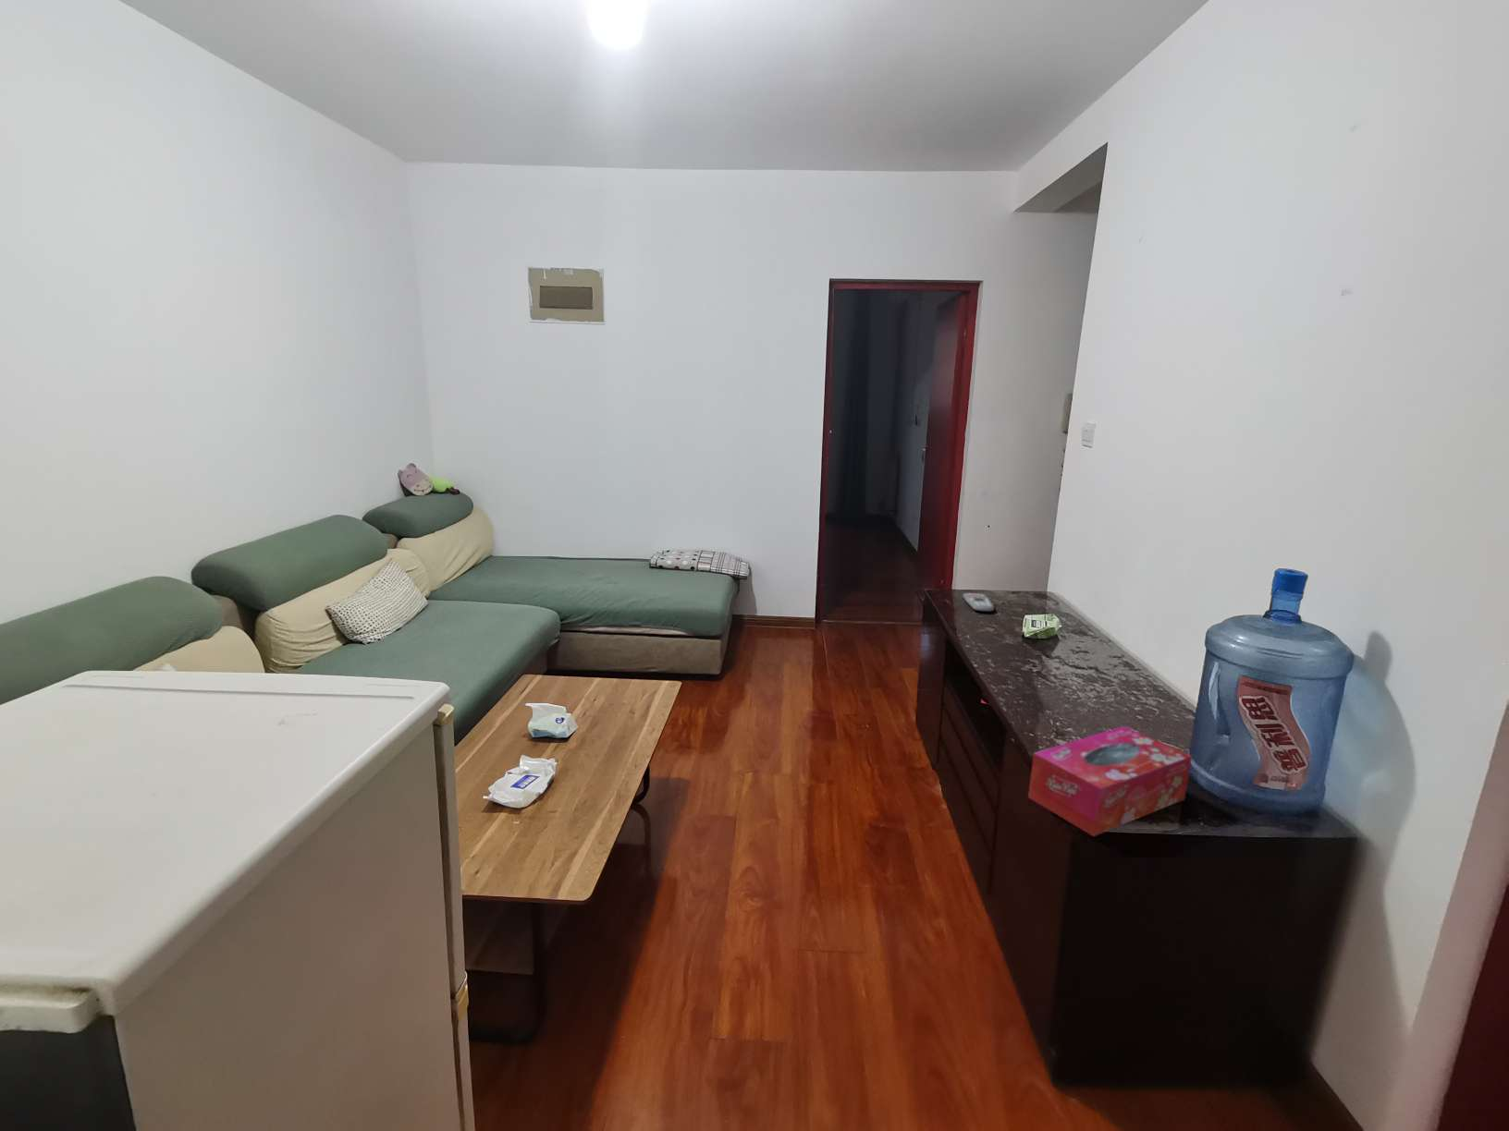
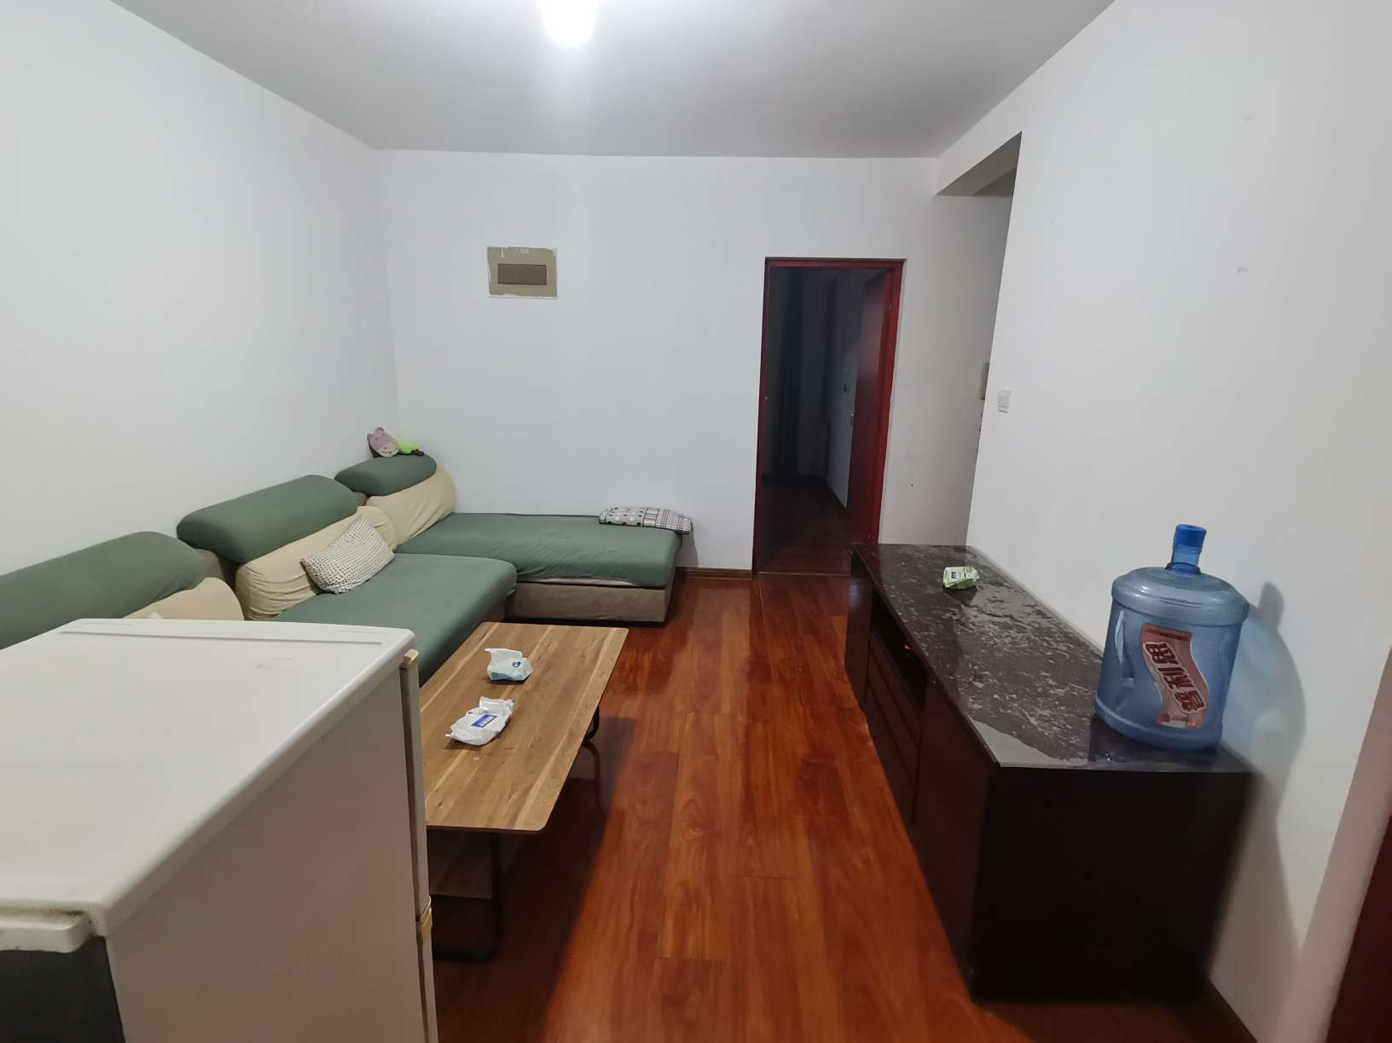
- remote control (978, 601)
- tissue box (1110, 776)
